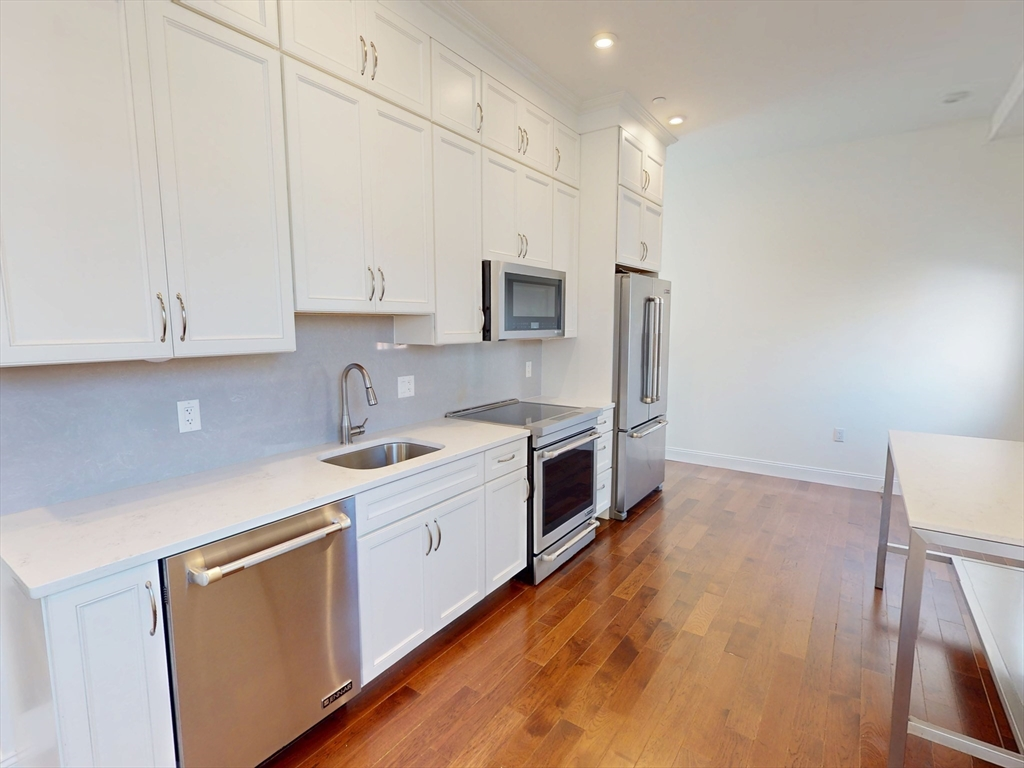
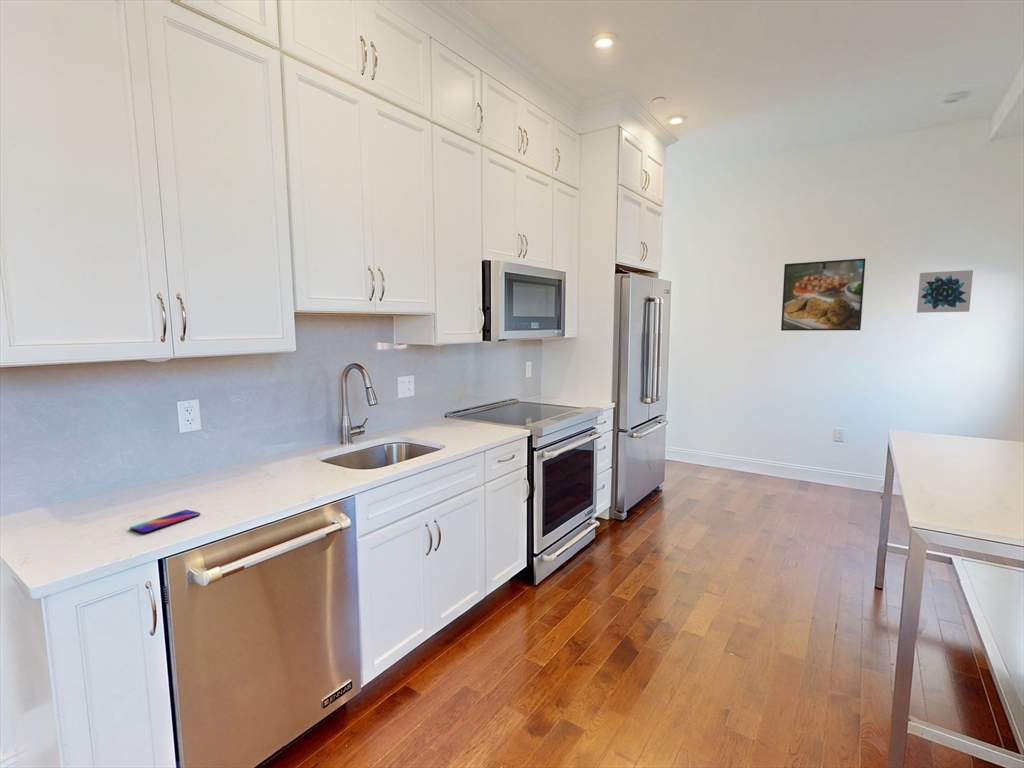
+ wall art (944, 291)
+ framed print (821, 296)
+ smartphone (166, 520)
